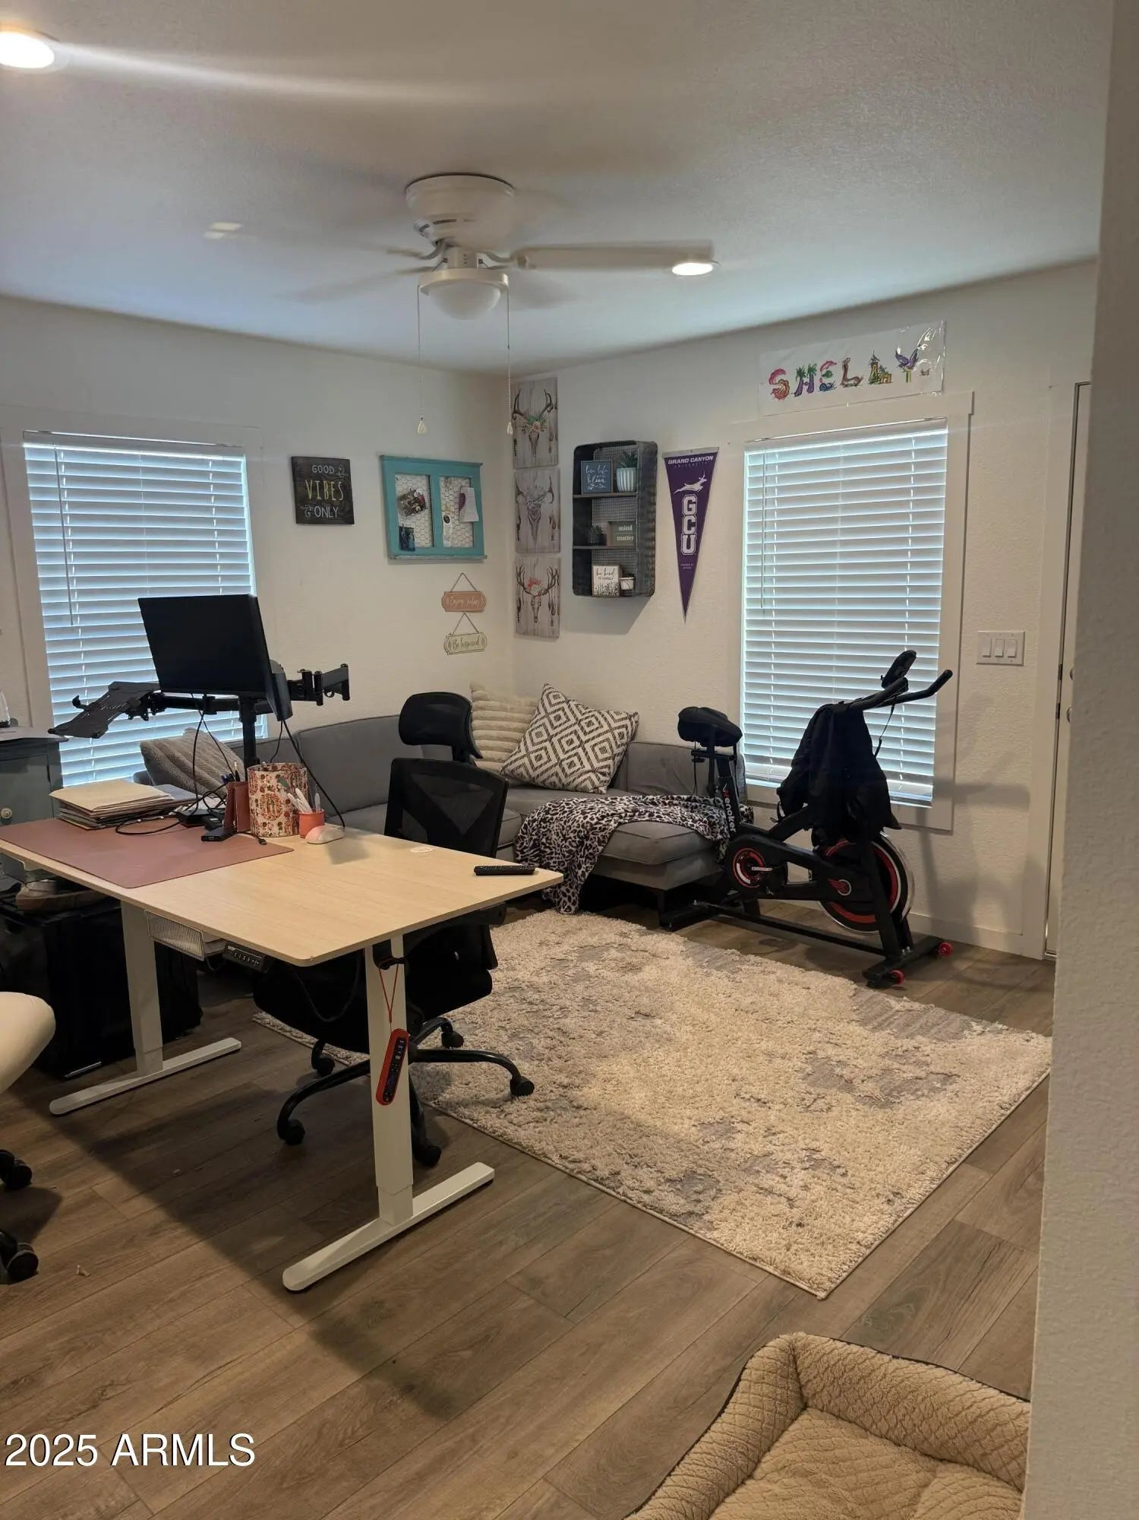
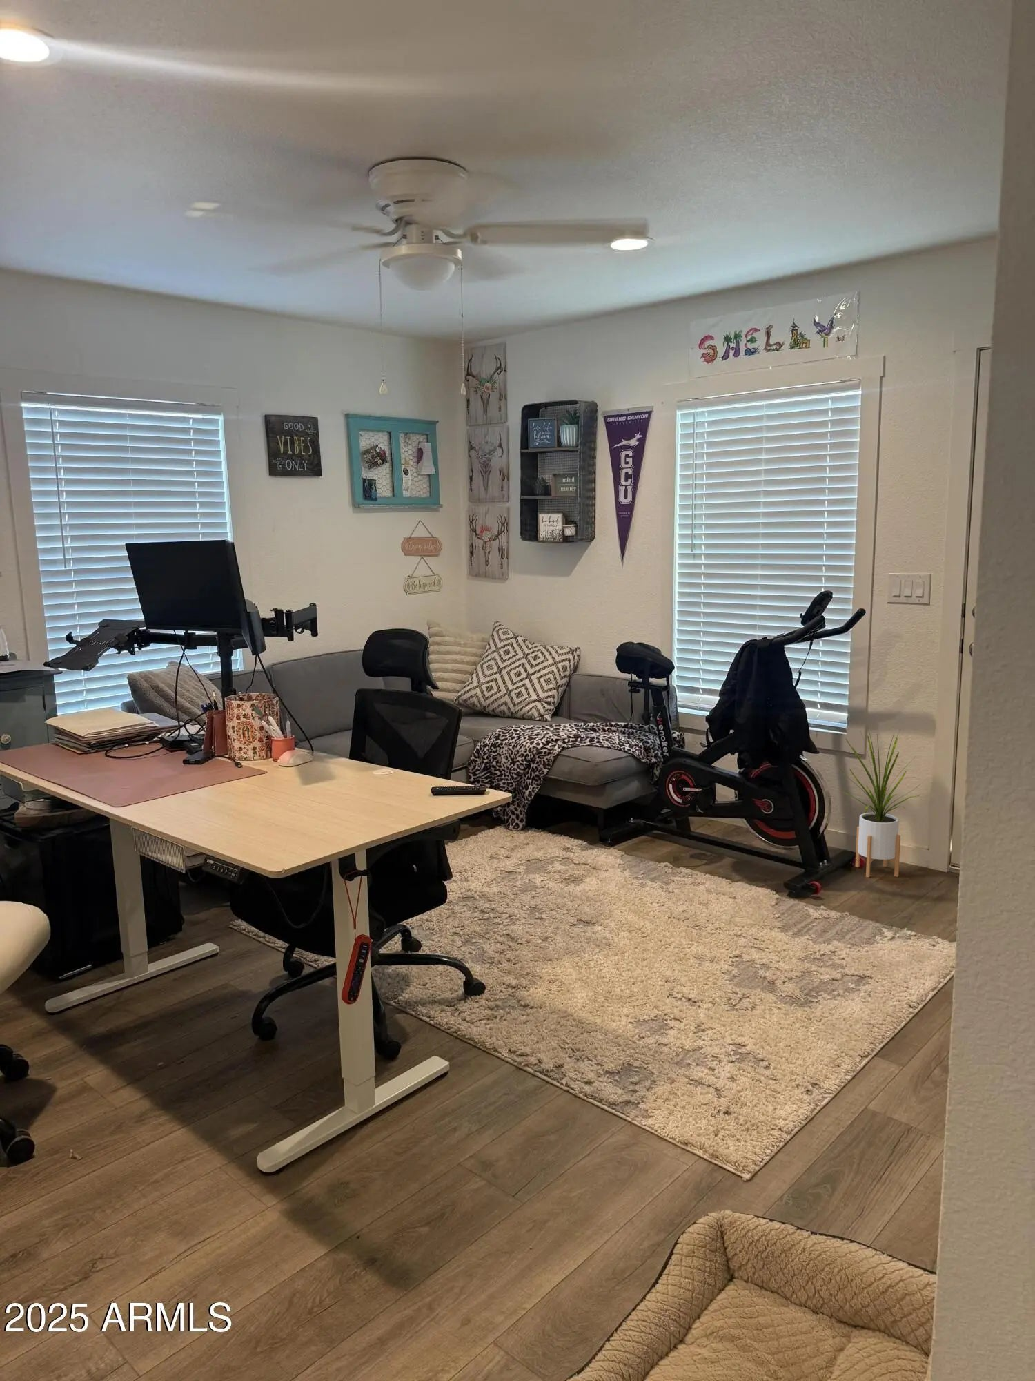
+ house plant (882, 800)
